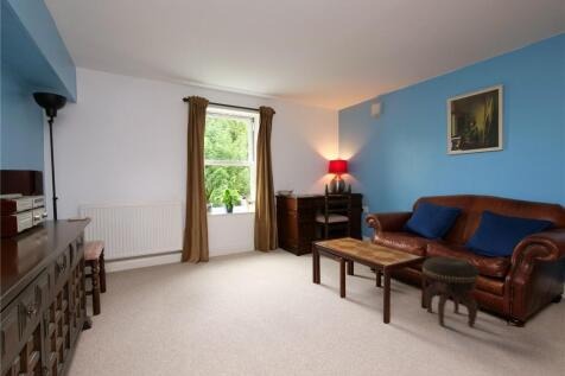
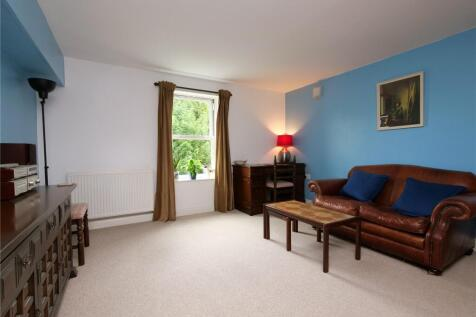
- footstool (449, 288)
